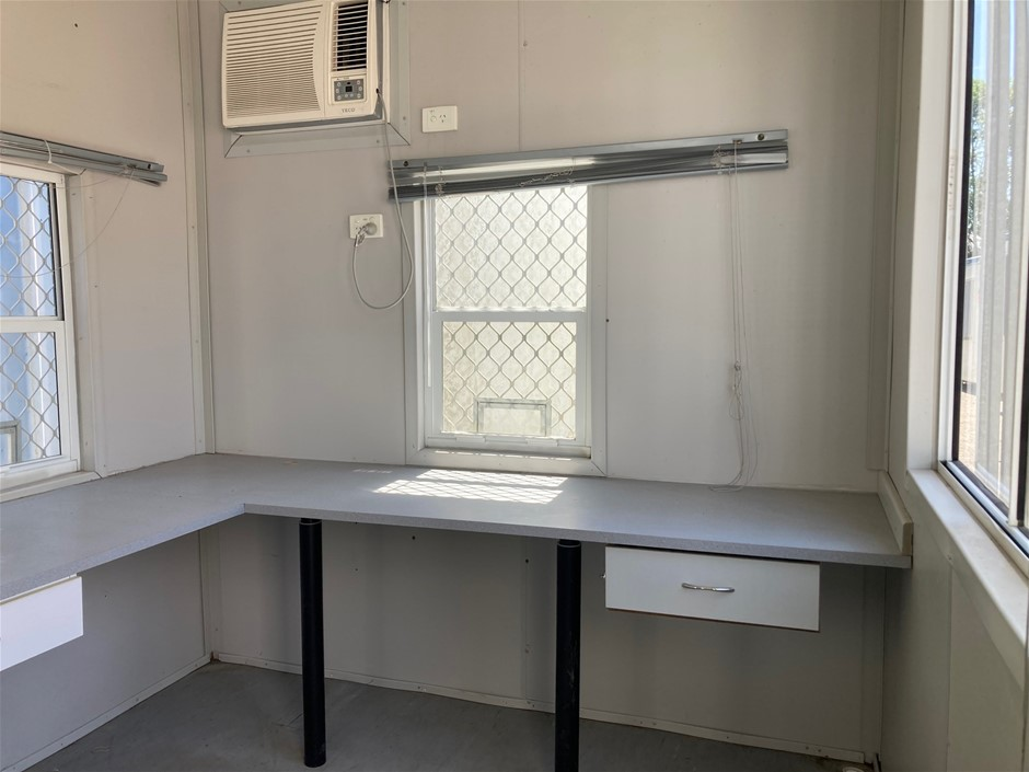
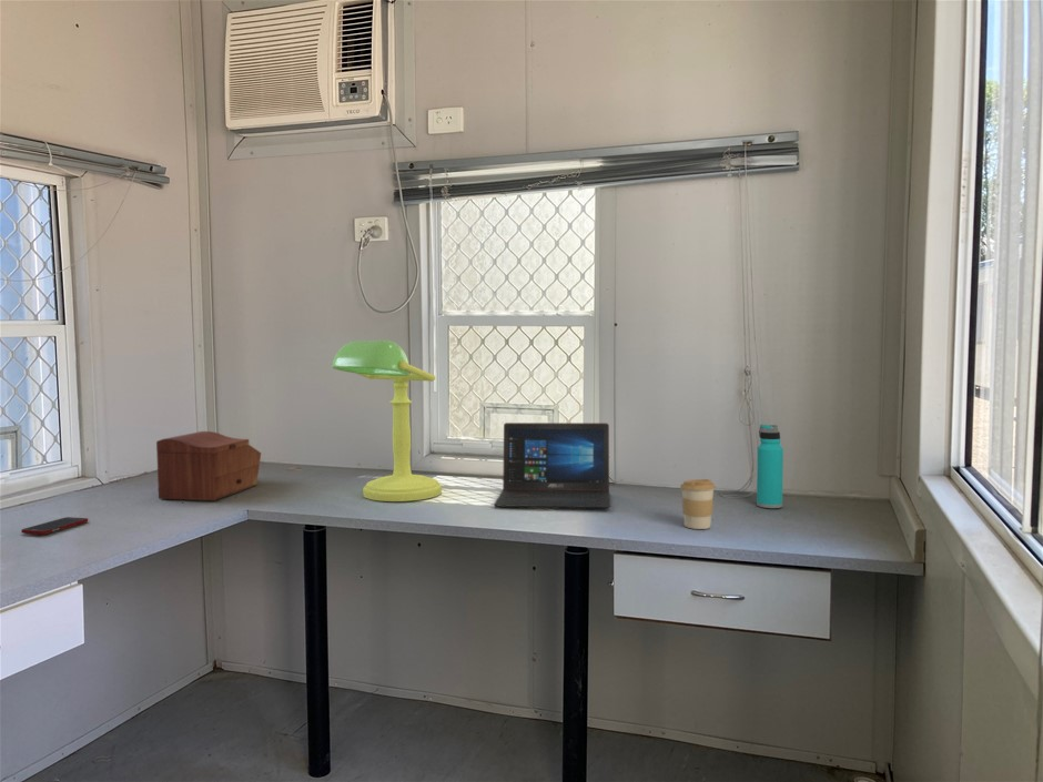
+ coffee cup (697, 502)
+ desk lamp (393, 418)
+ laptop (554, 463)
+ sewing box (213, 461)
+ cell phone (55, 525)
+ water bottle (769, 465)
